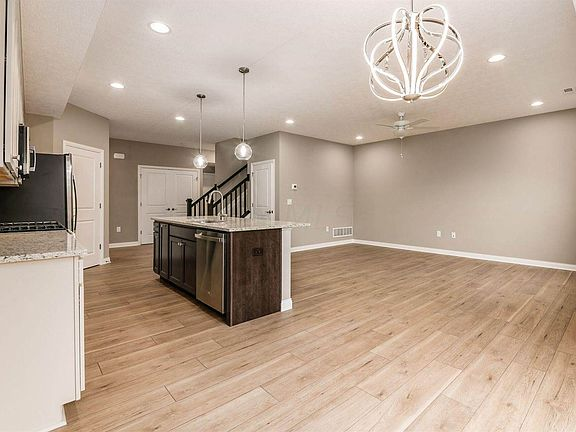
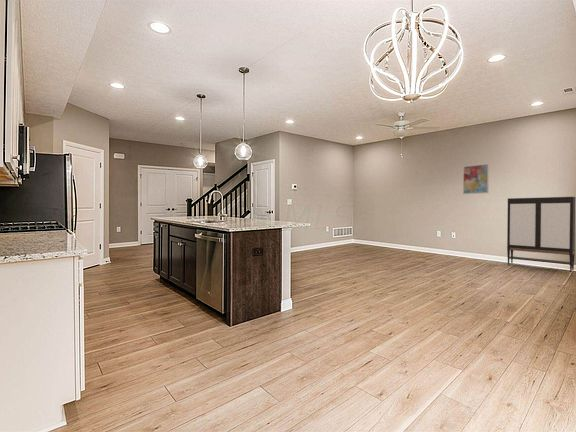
+ wall art (475, 179)
+ storage cabinet (539, 232)
